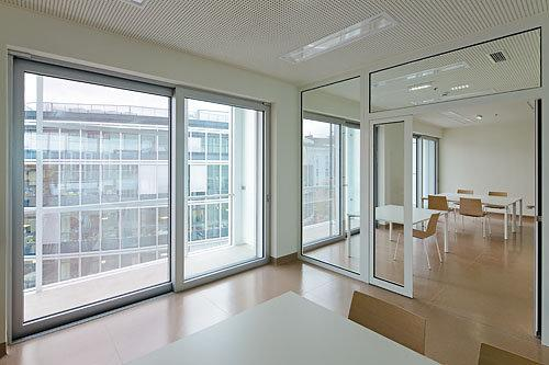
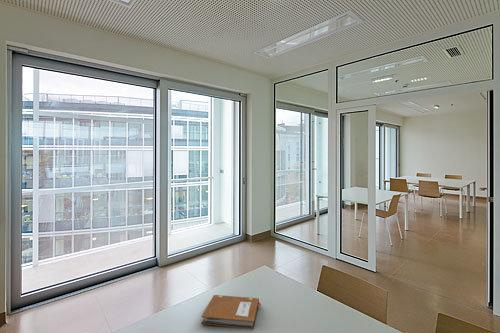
+ notebook (233, 309)
